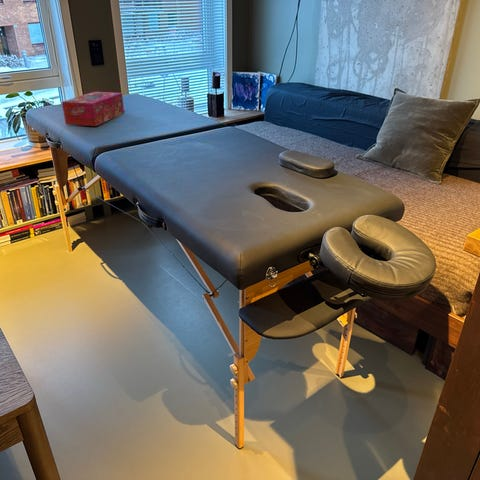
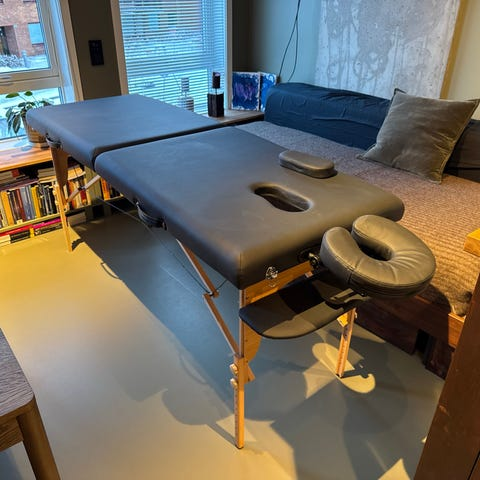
- tissue box (94, 107)
